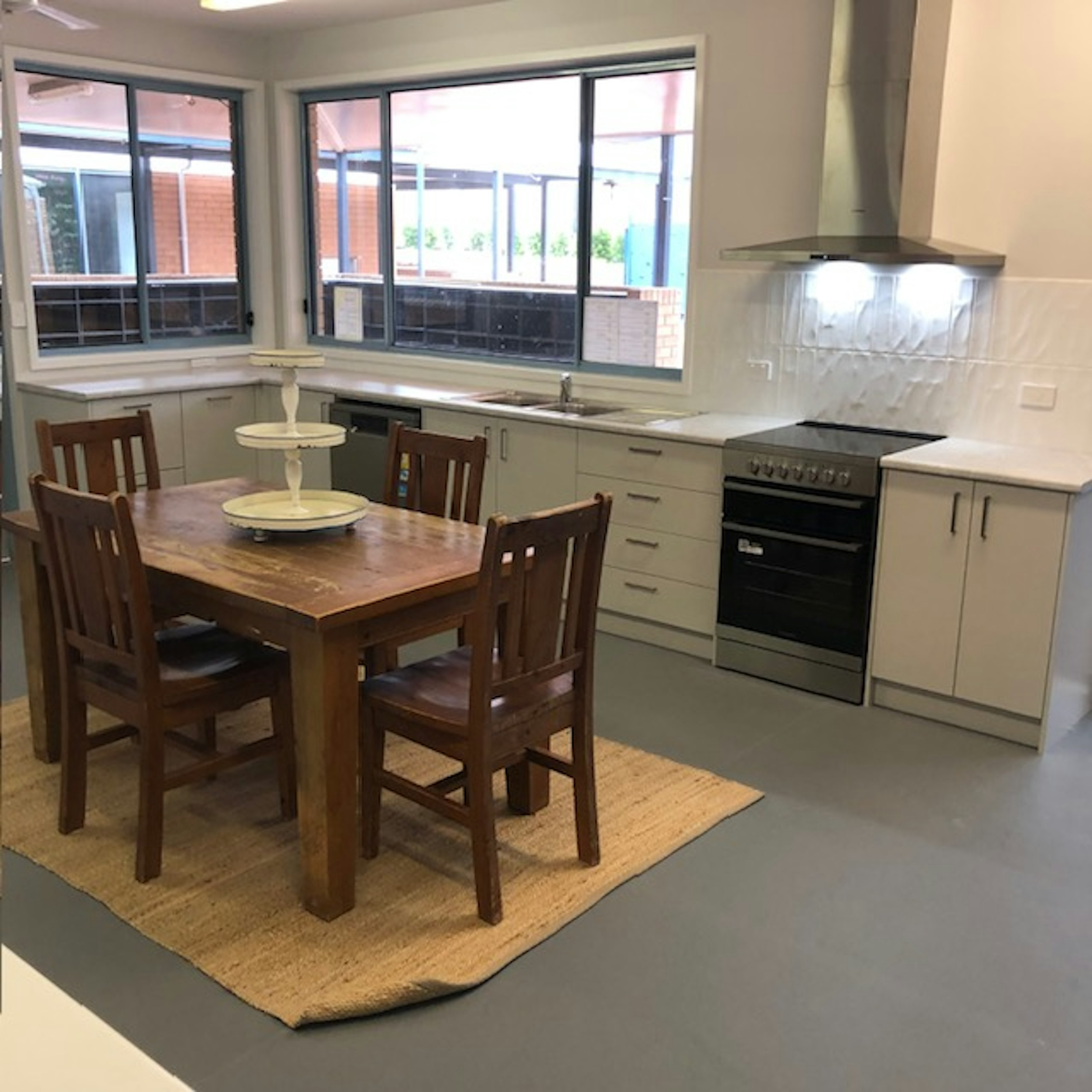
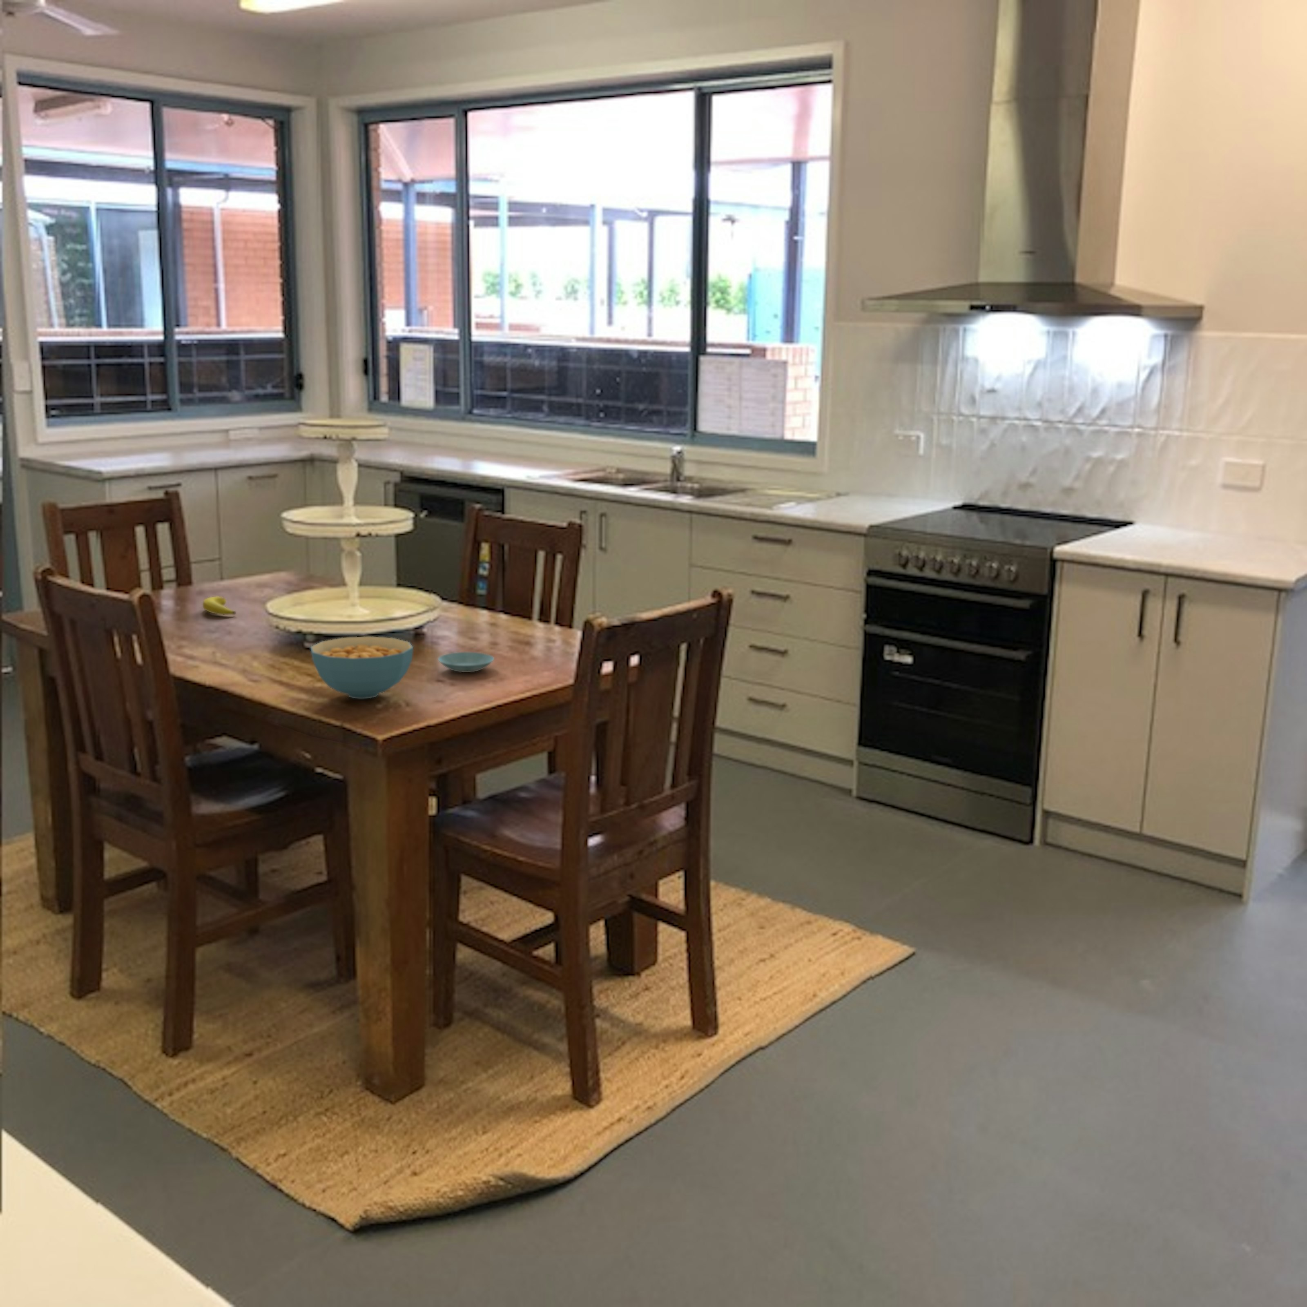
+ banana (218, 604)
+ saucer (466, 663)
+ cereal bowl (363, 671)
